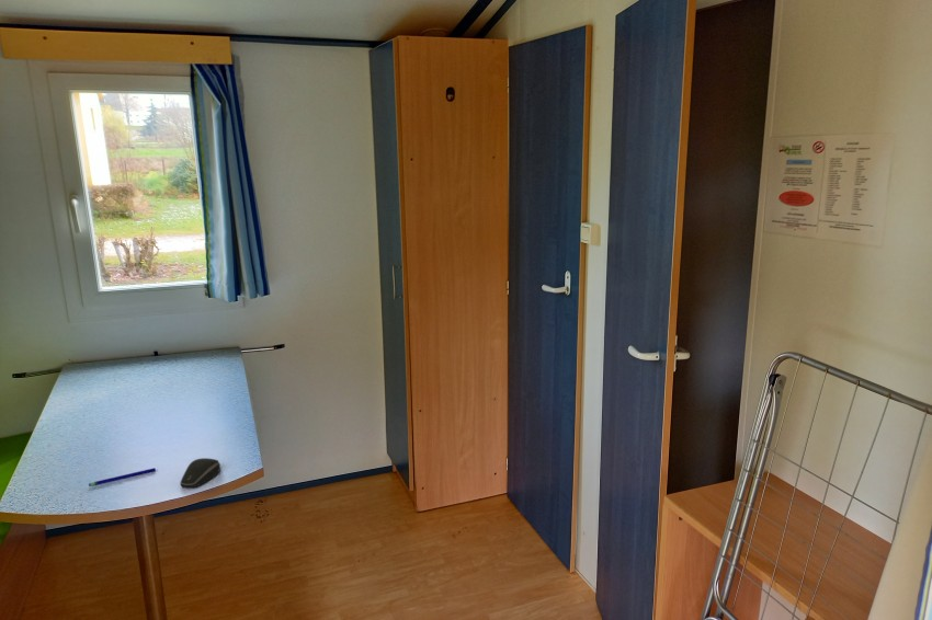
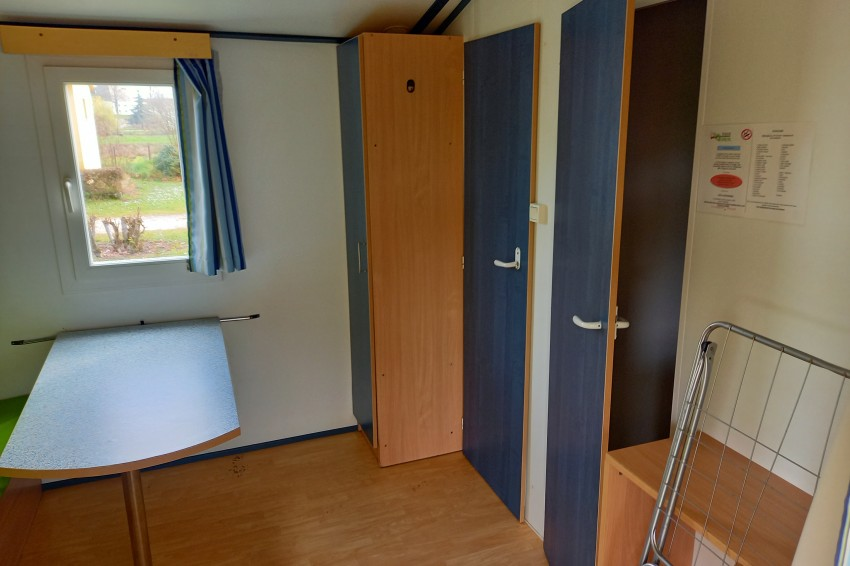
- pen (123, 477)
- computer mouse (200, 469)
